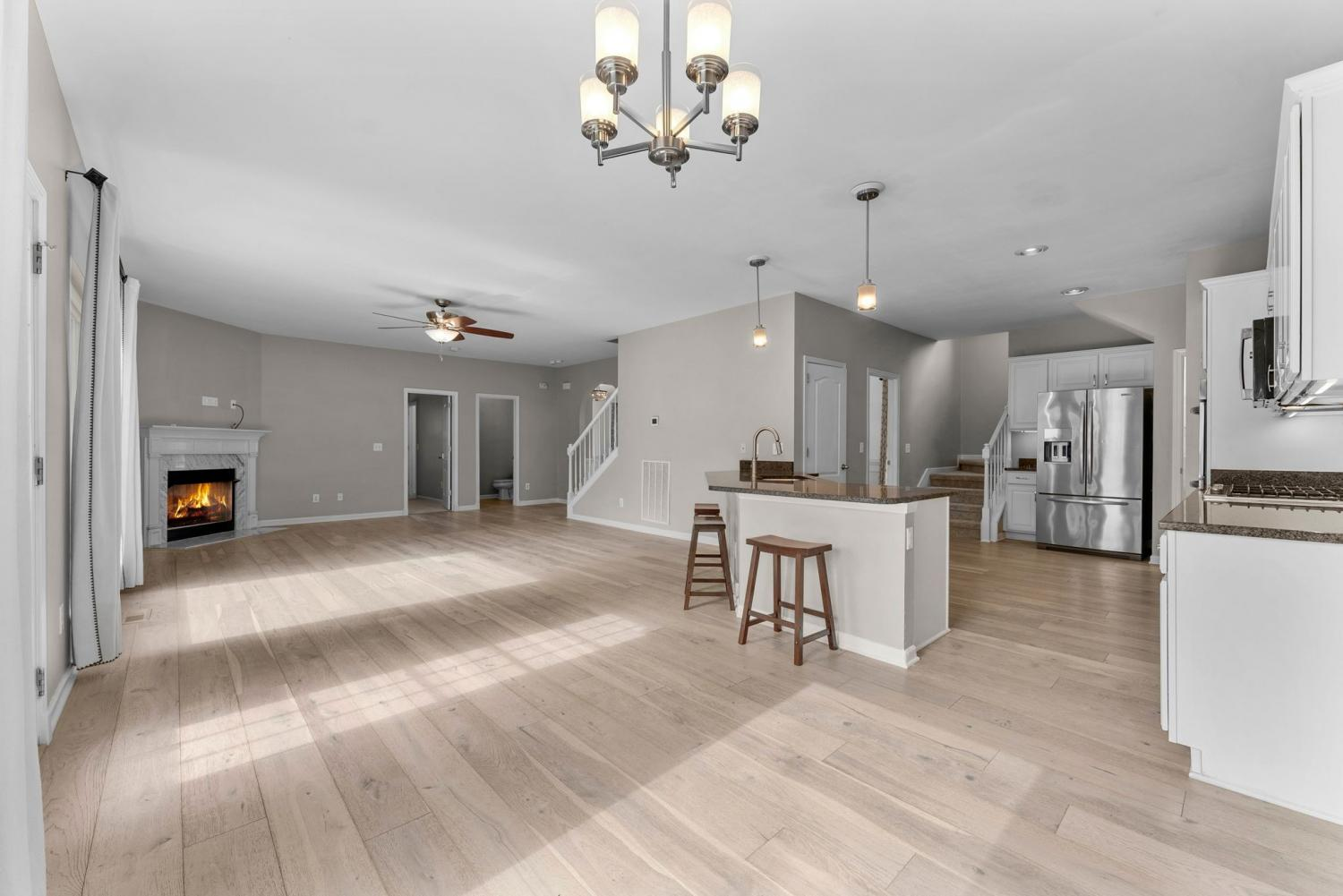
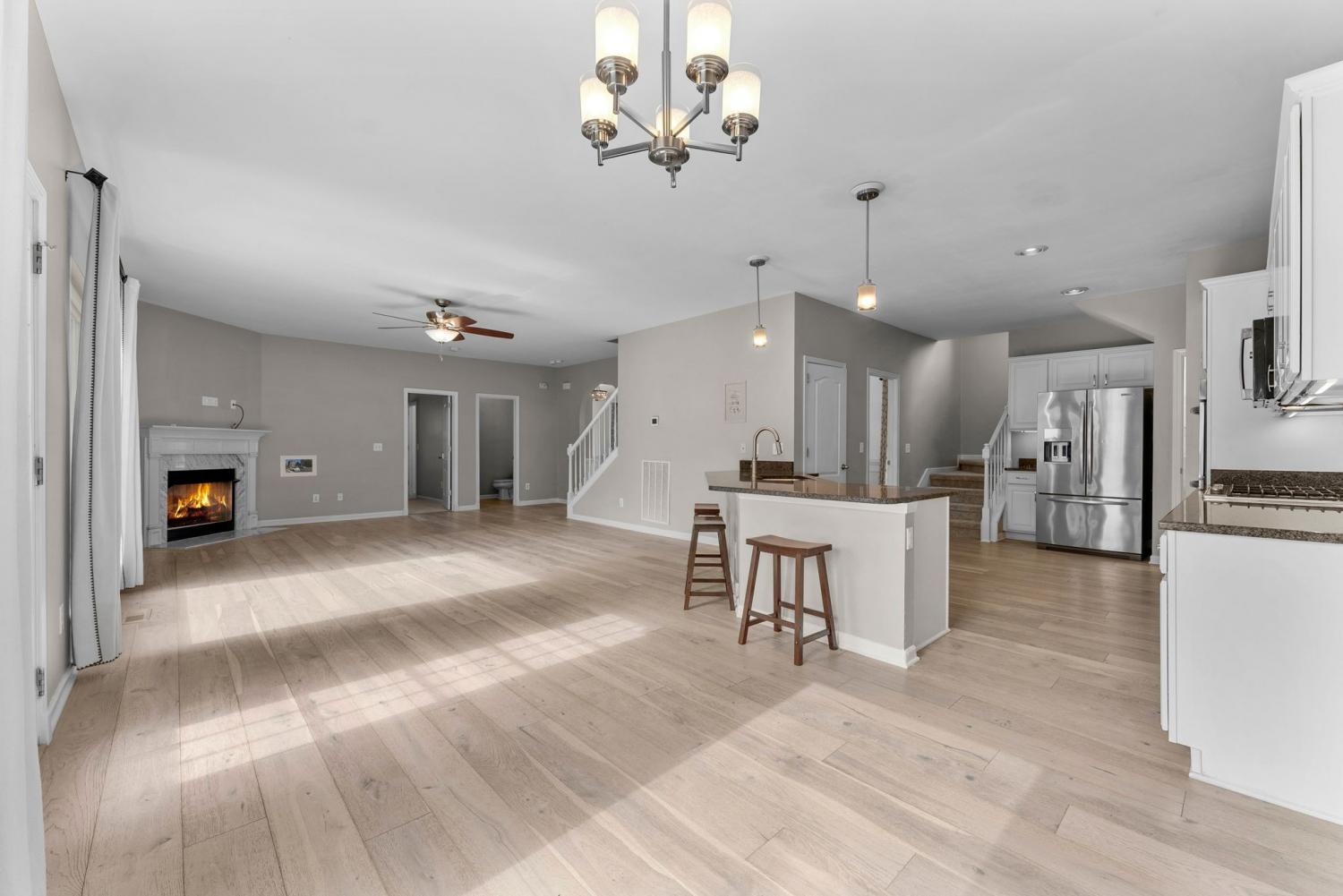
+ wall art (734, 402)
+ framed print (298, 465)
